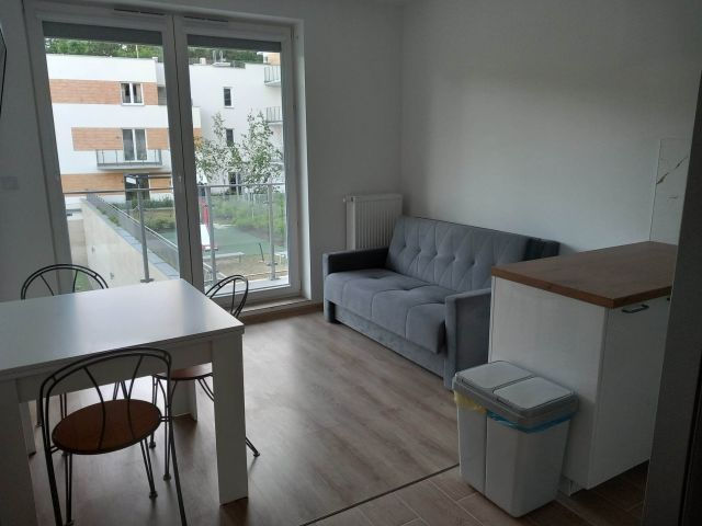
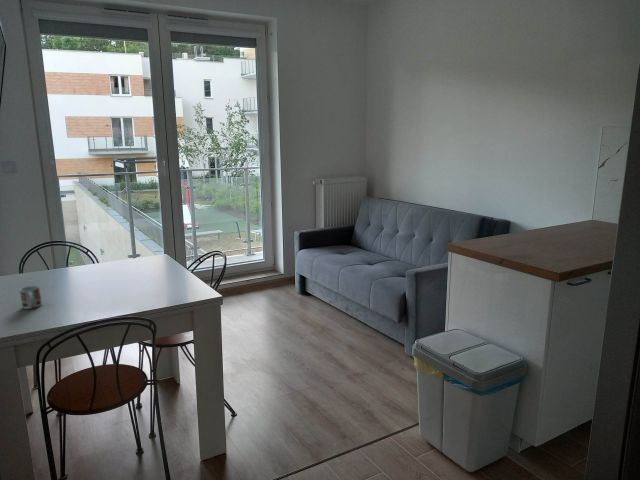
+ cup (31, 297)
